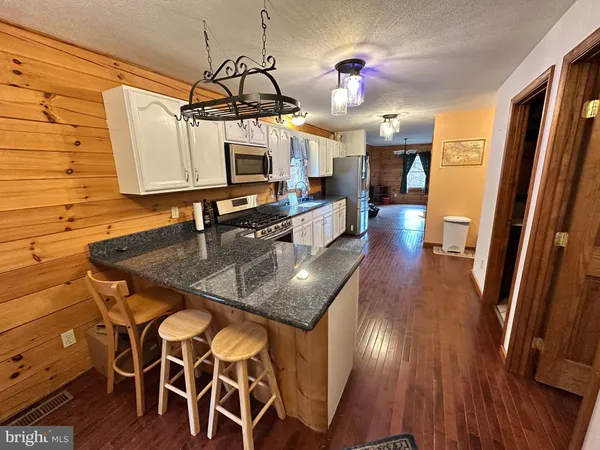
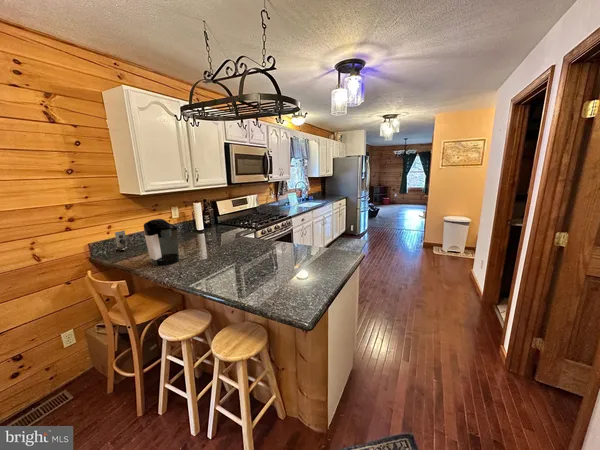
+ coffee maker (153, 242)
